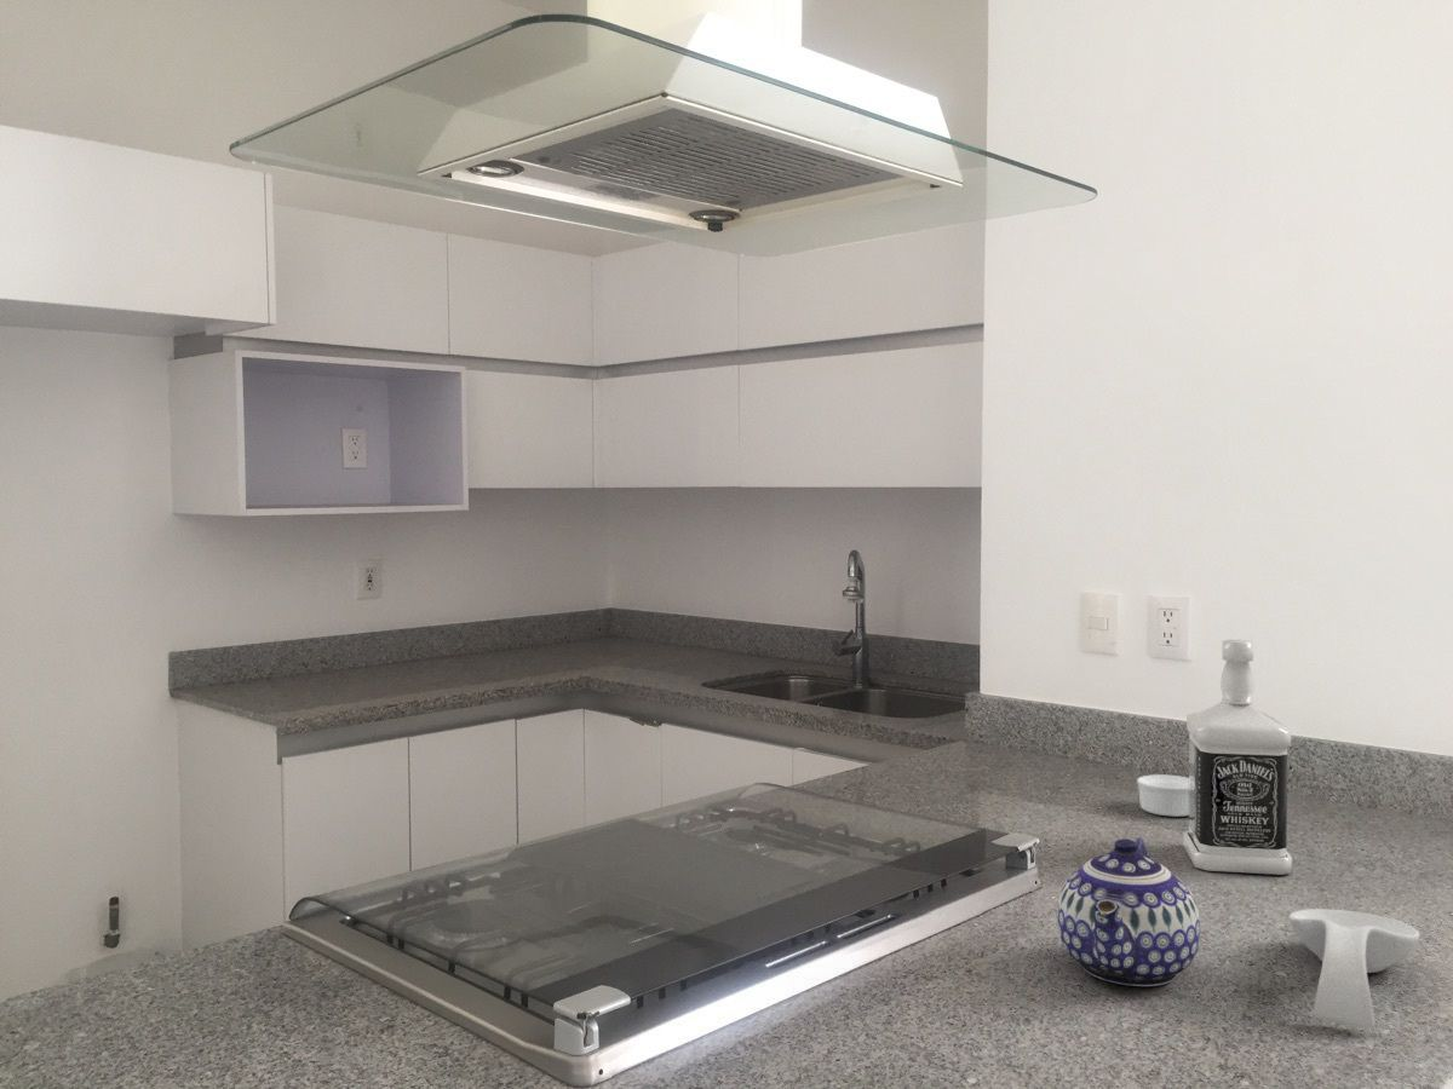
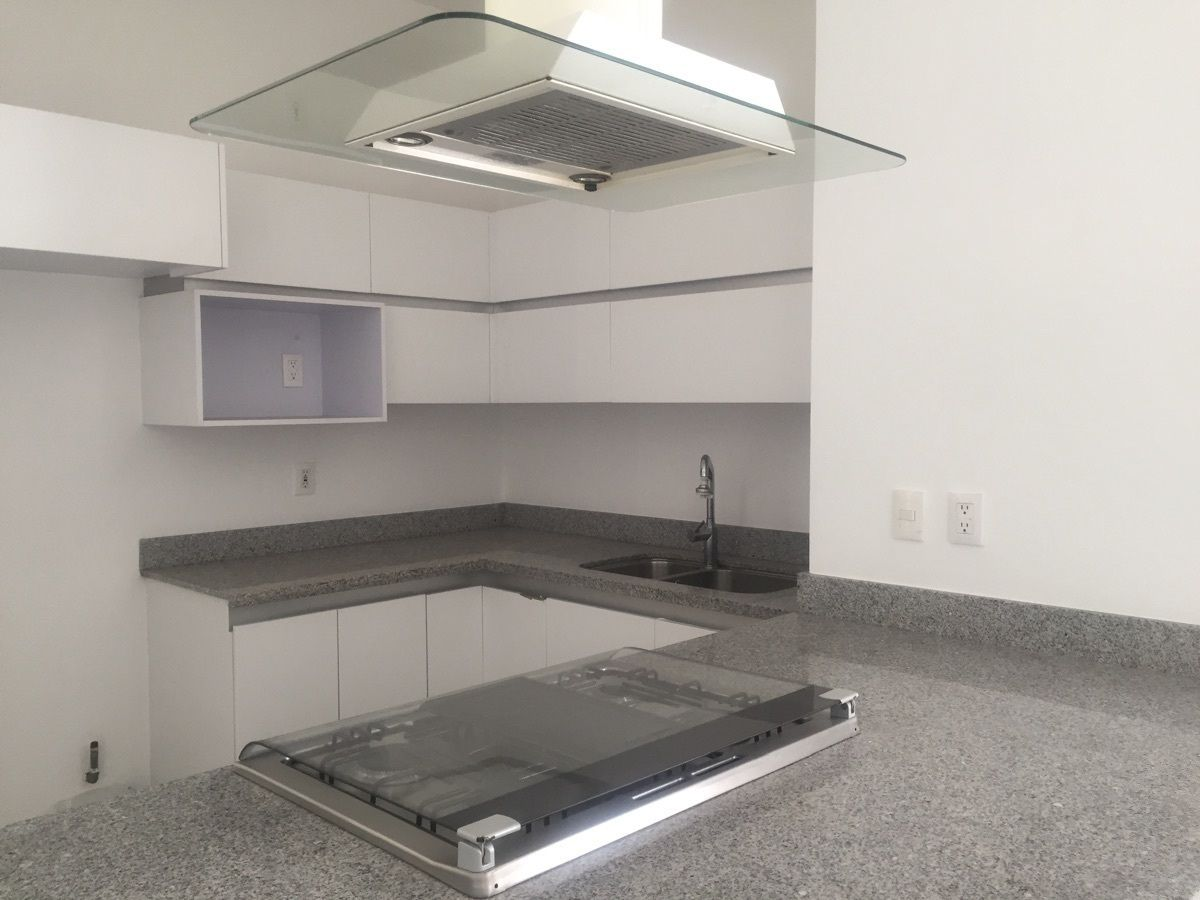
- bottle (1236, 750)
- spoon rest (1350, 945)
- teapot (1127, 903)
- ramekin (1168, 795)
